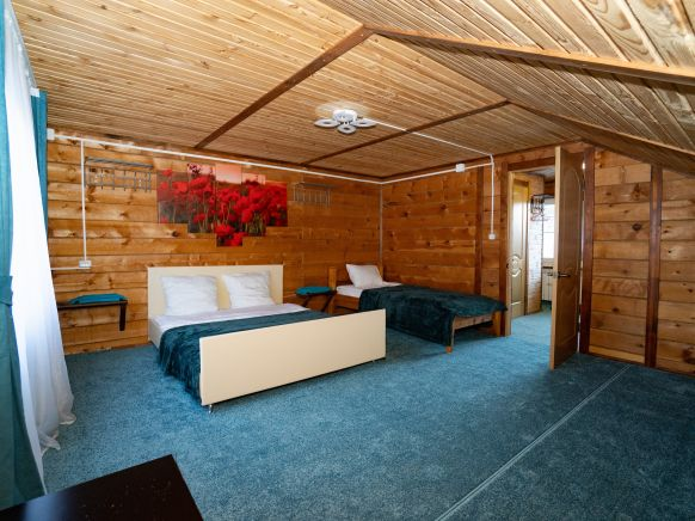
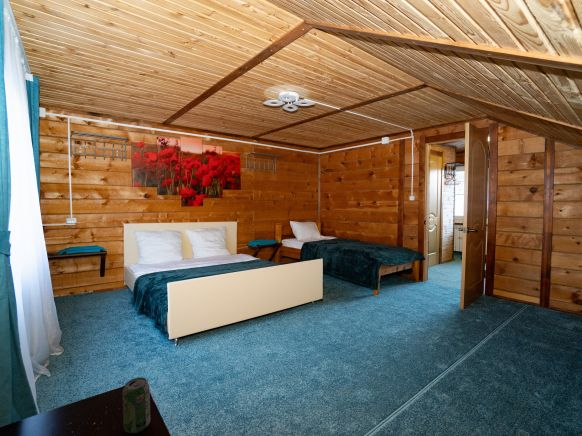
+ beverage can (136, 404)
